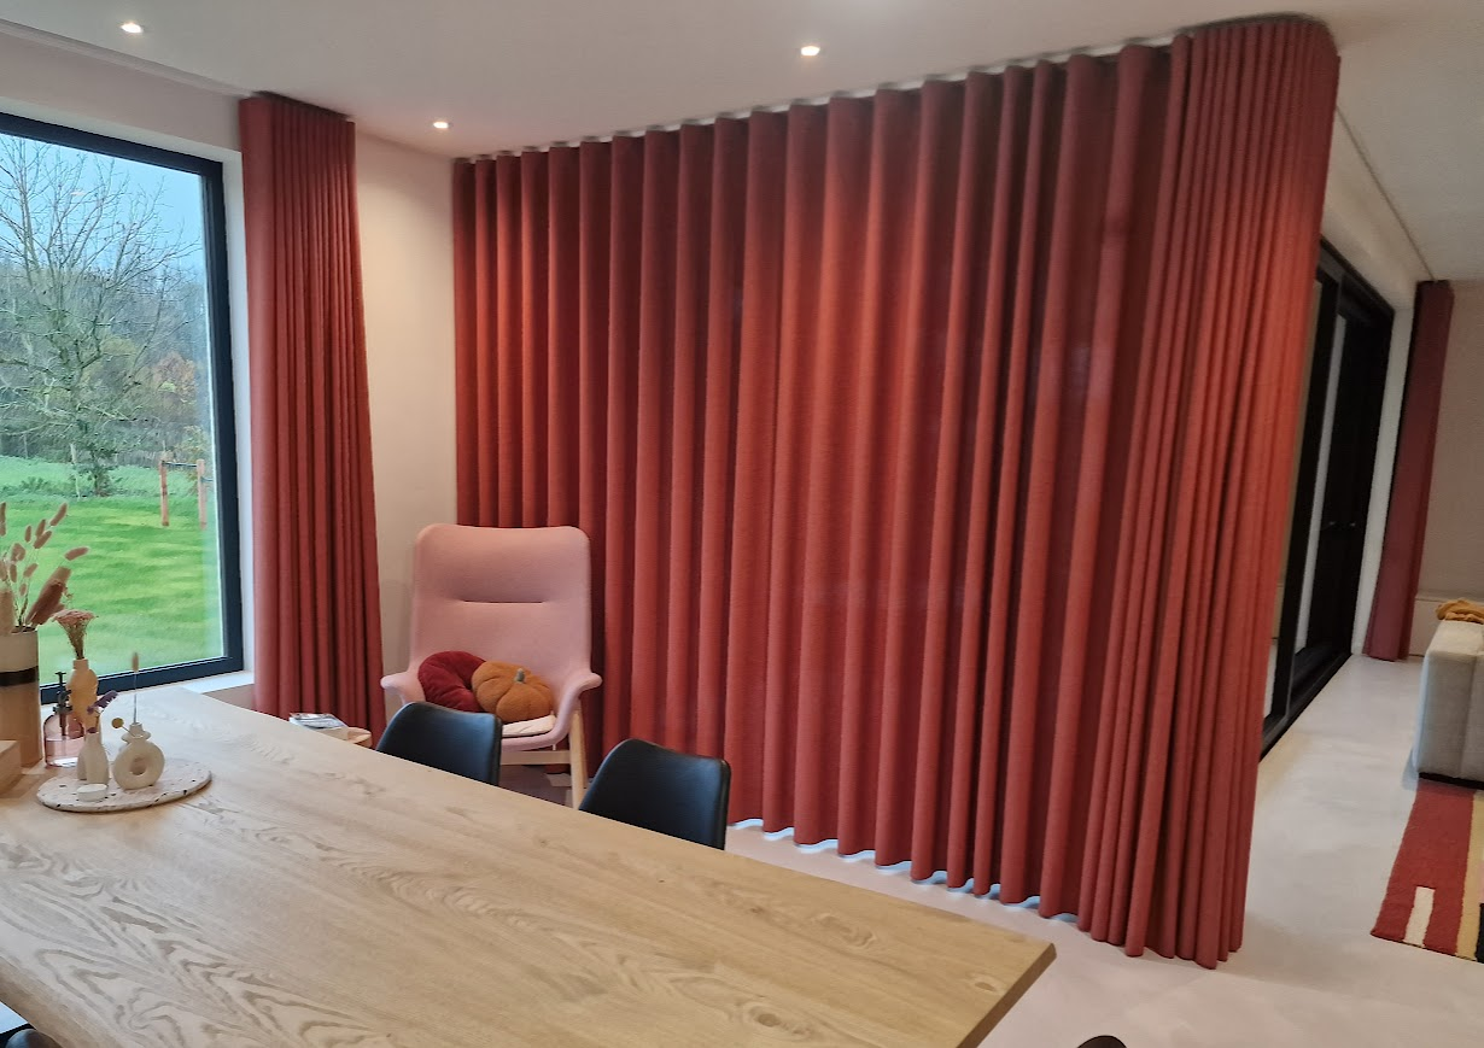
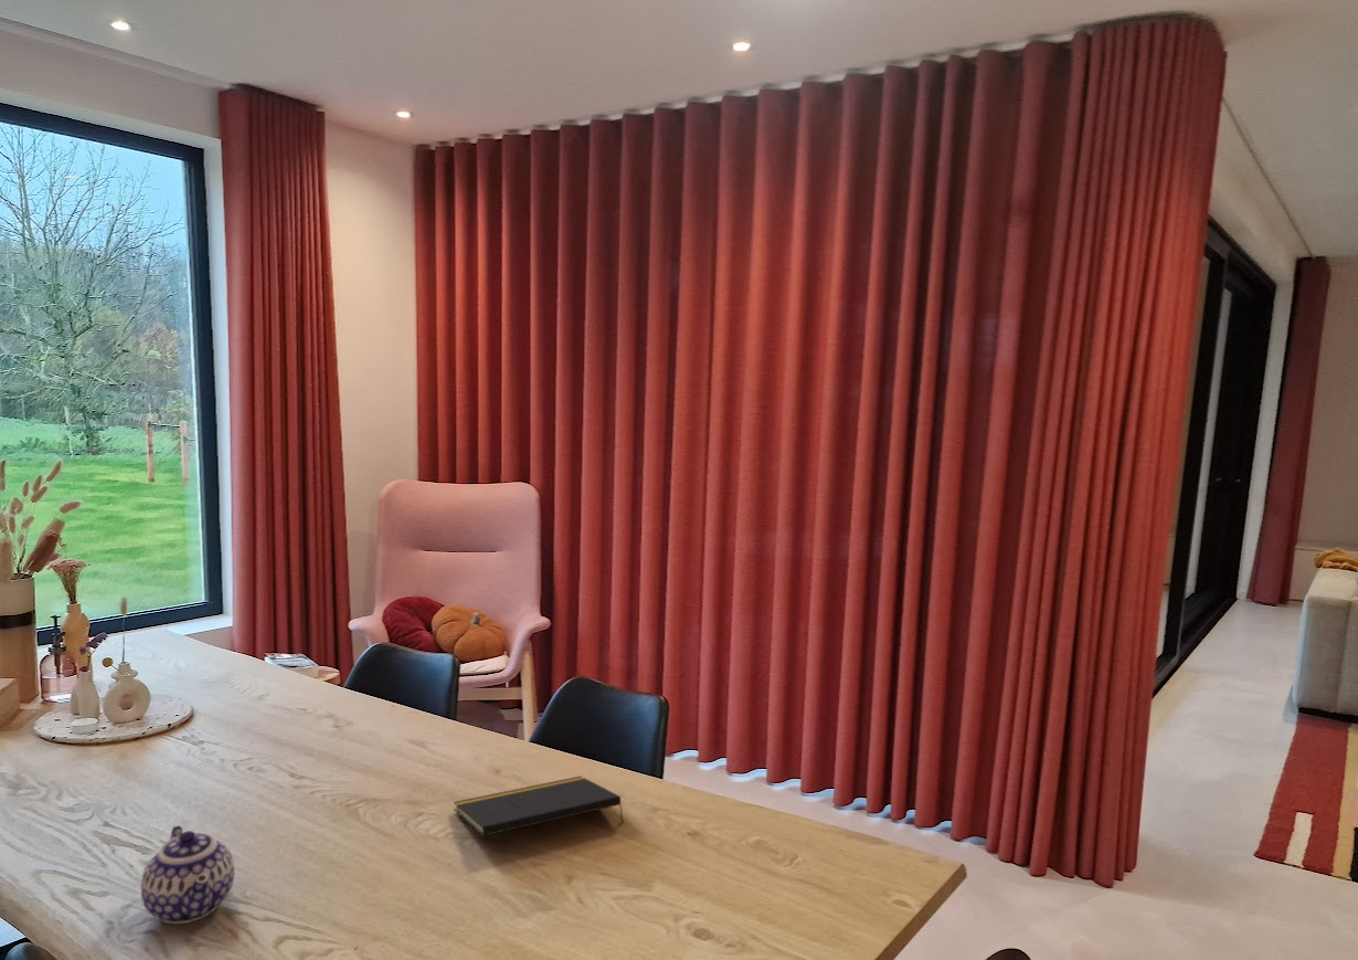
+ notepad (535, 803)
+ teapot (188, 869)
